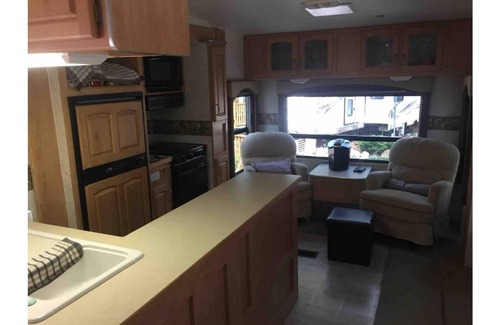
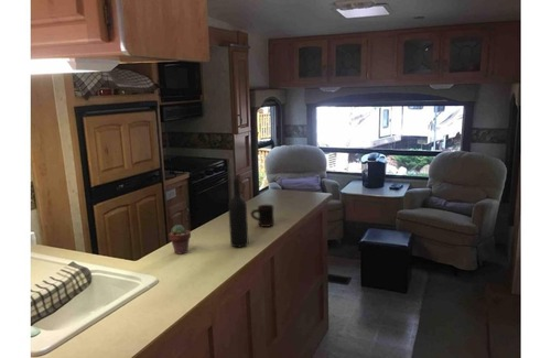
+ wine bottle (237, 211)
+ mug (262, 215)
+ potted succulent (180, 238)
